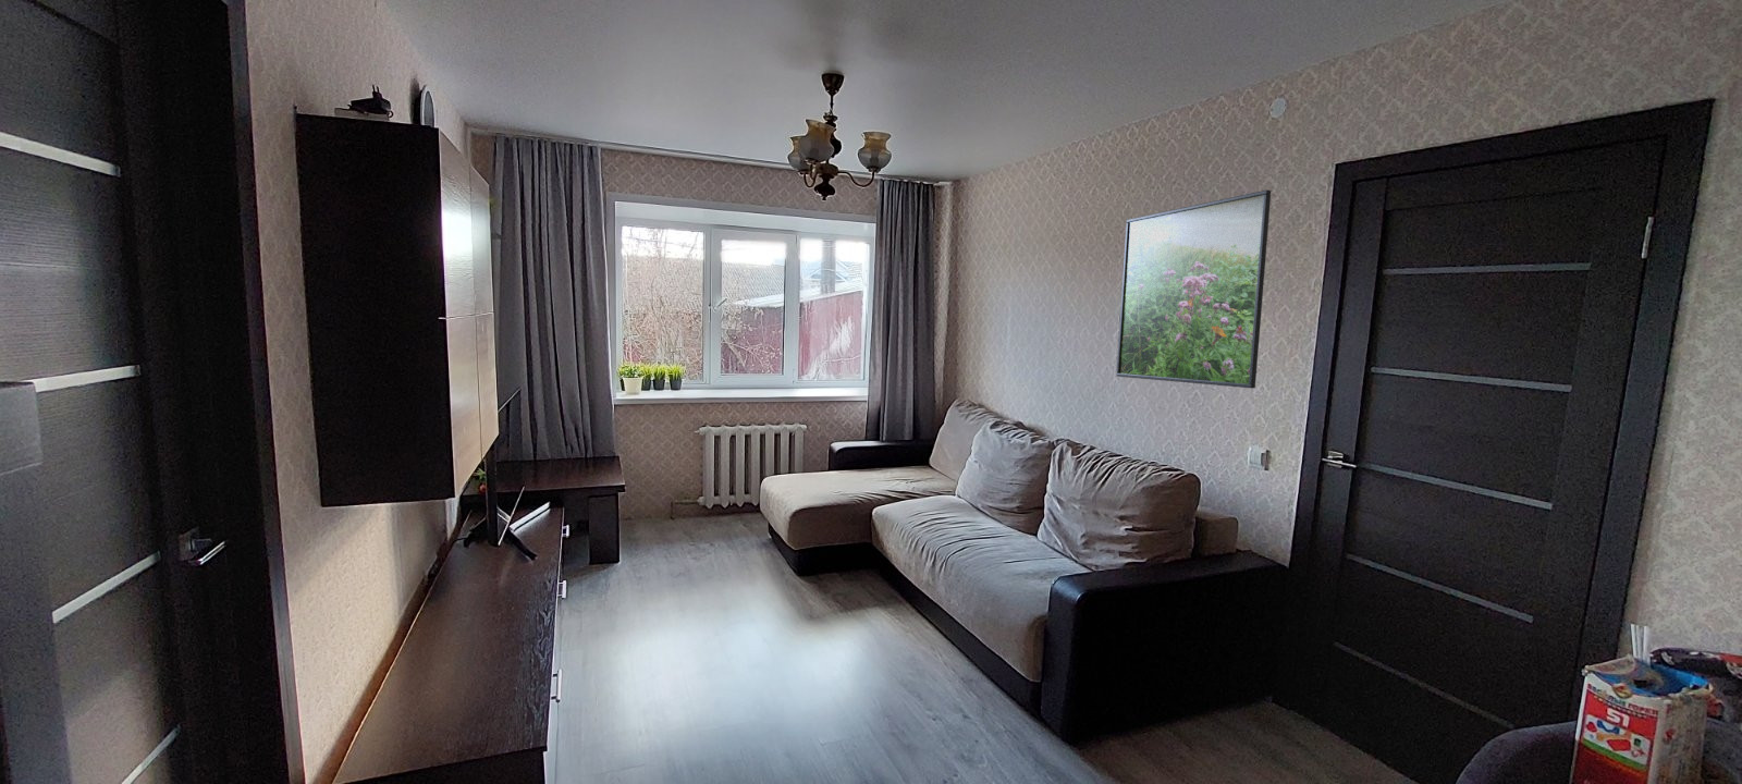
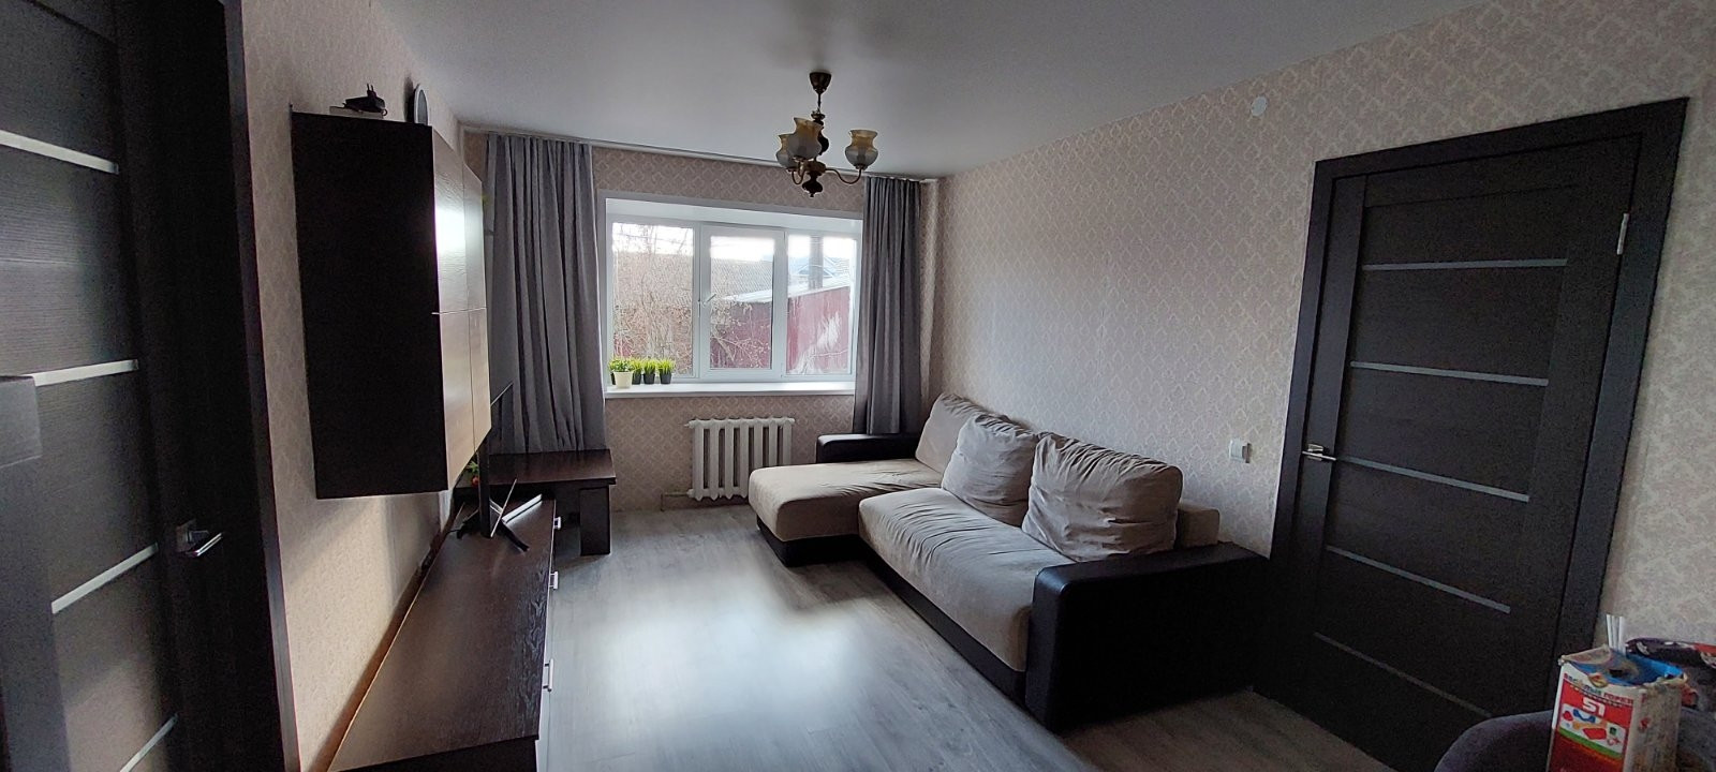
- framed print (1183, 294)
